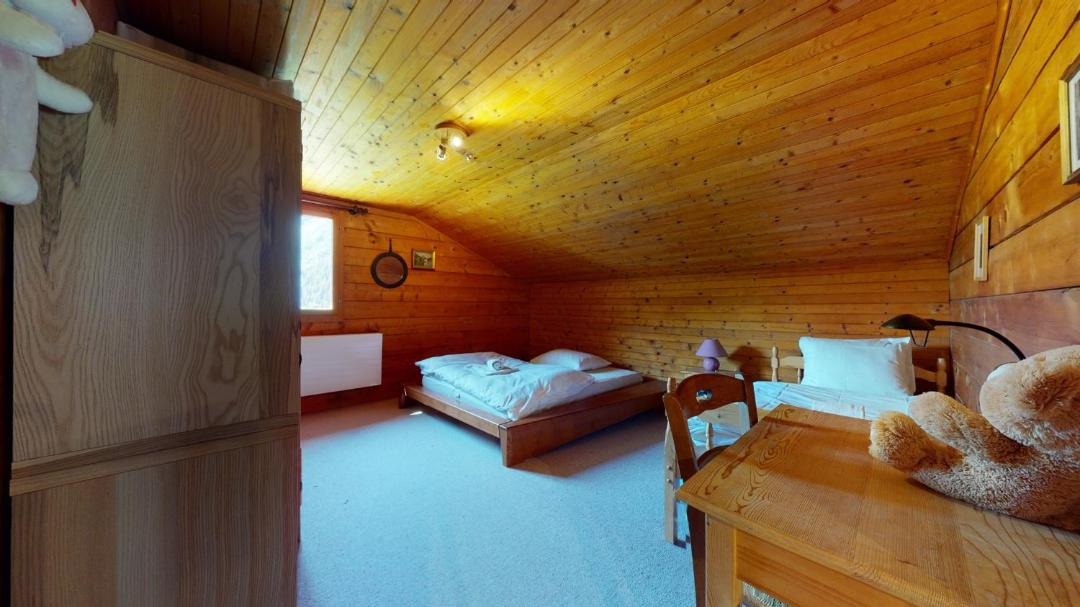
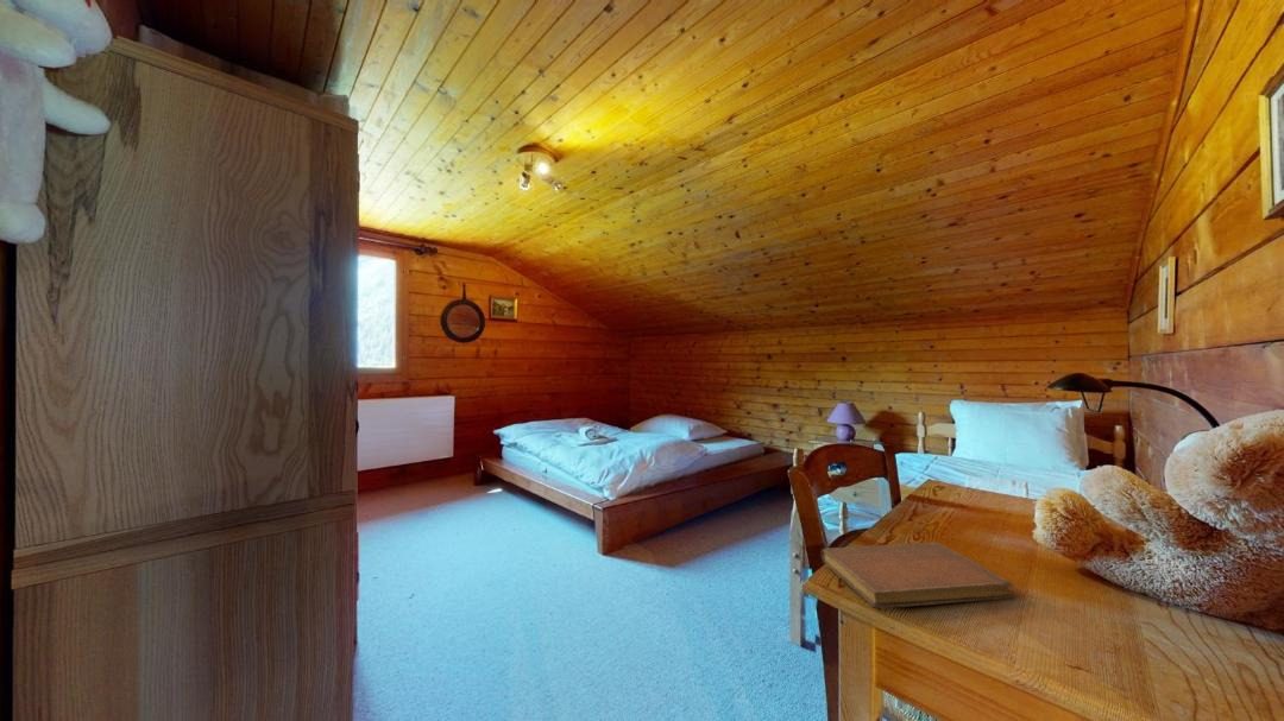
+ notebook (908, 570)
